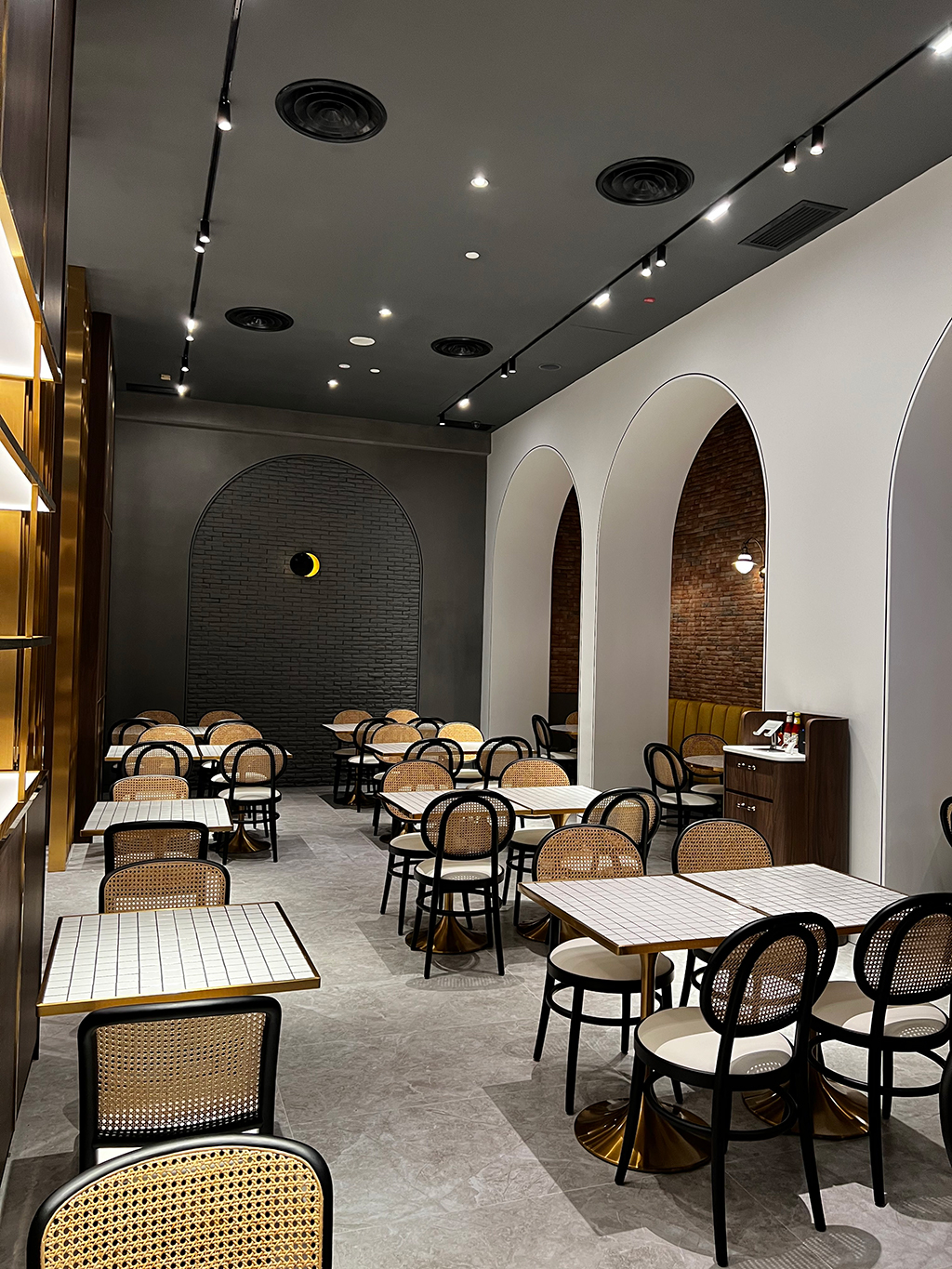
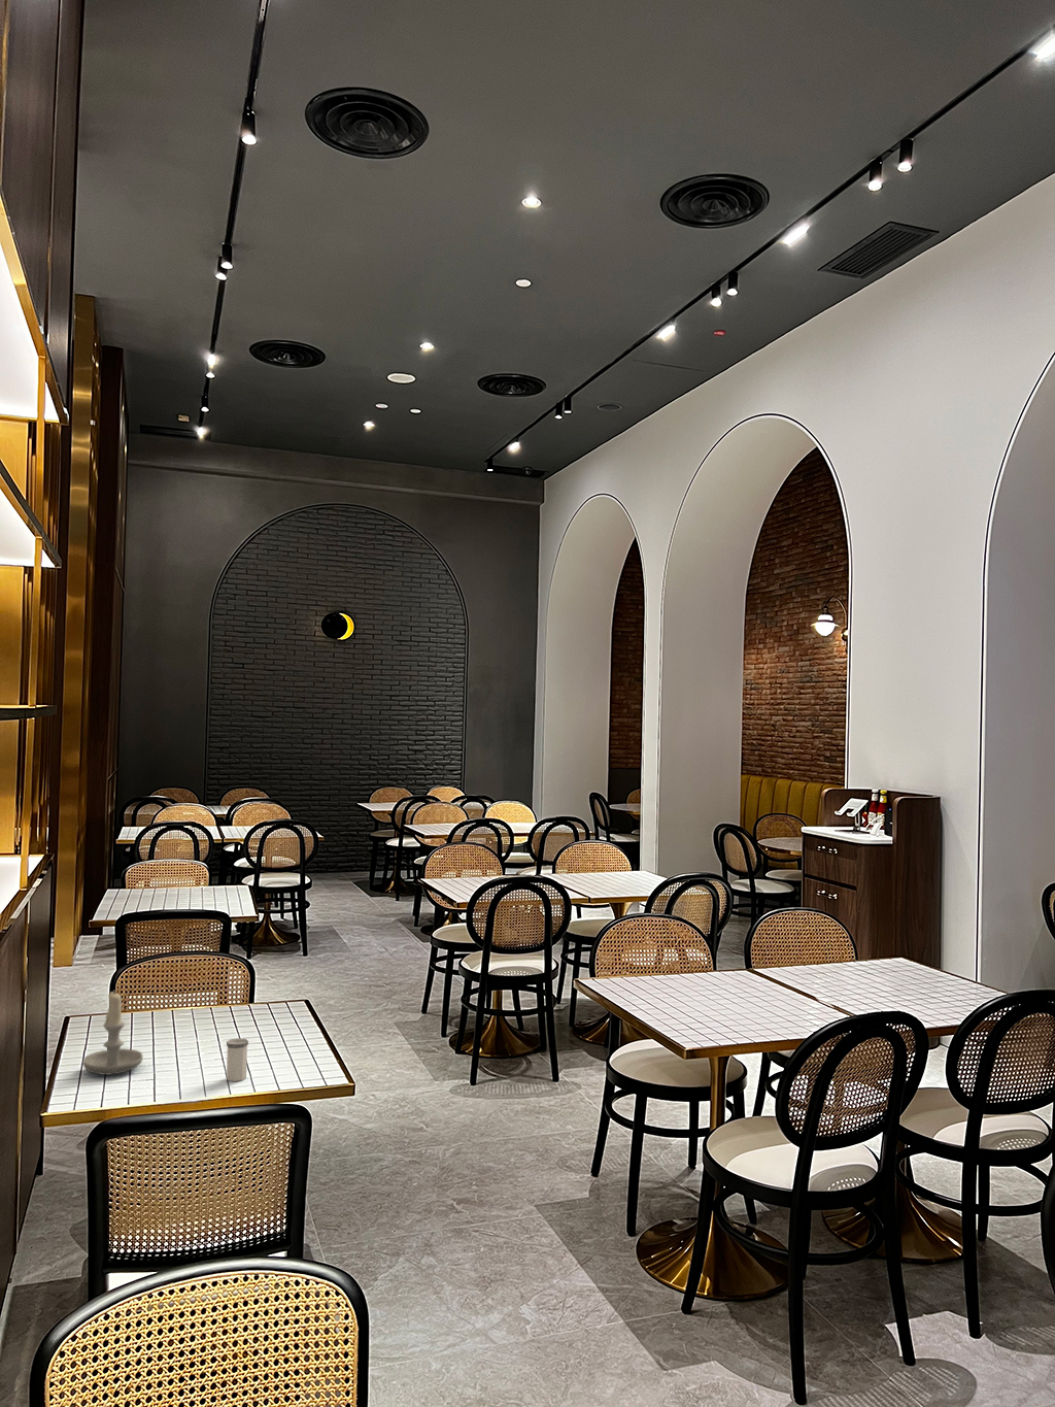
+ candle (113, 1030)
+ salt shaker (237, 1060)
